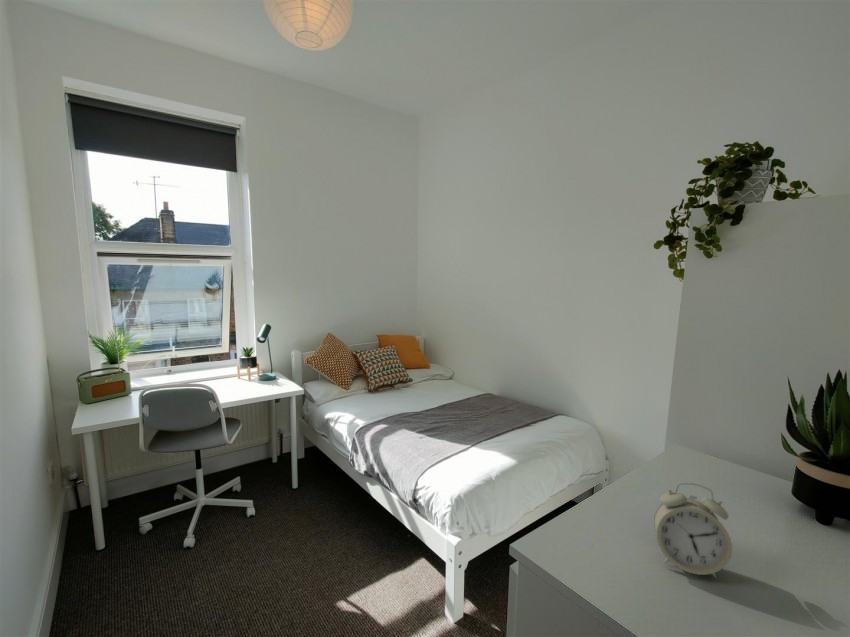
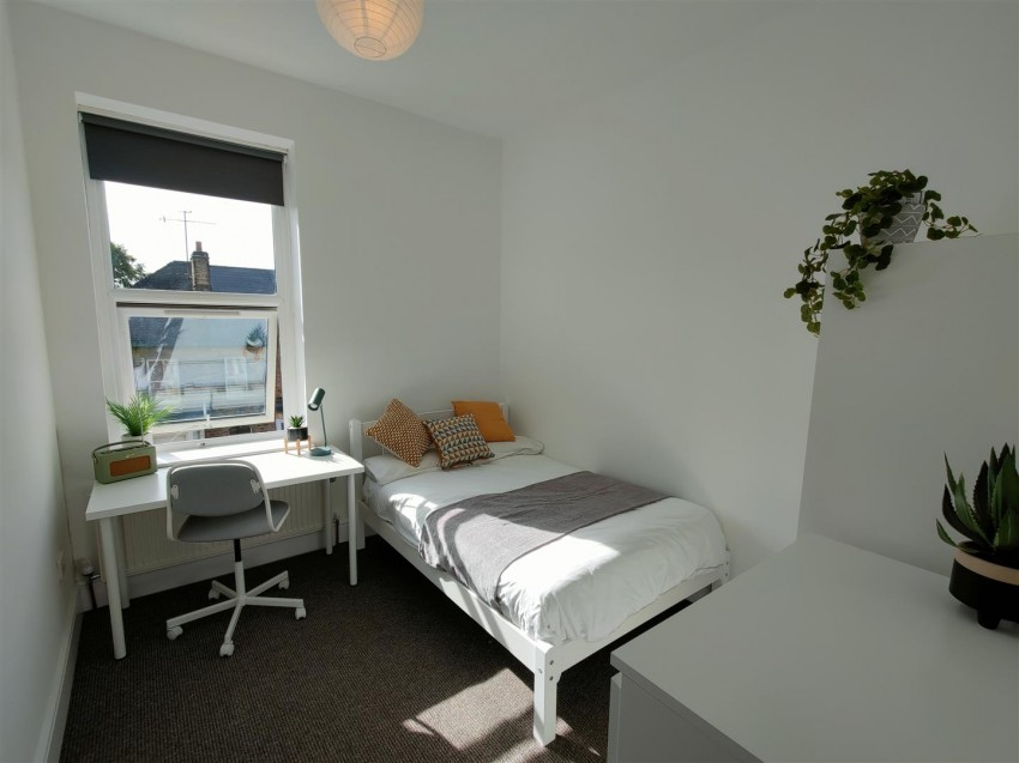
- alarm clock (691, 526)
